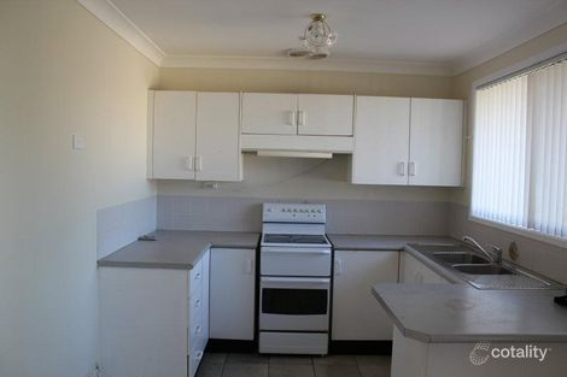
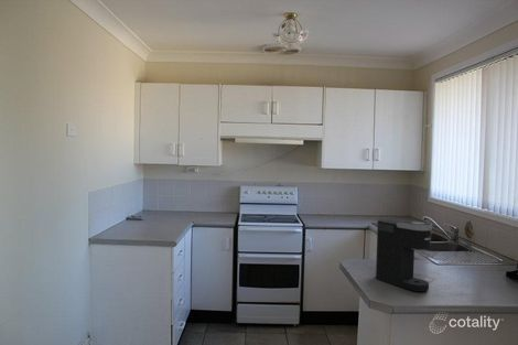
+ coffee maker (402, 251)
